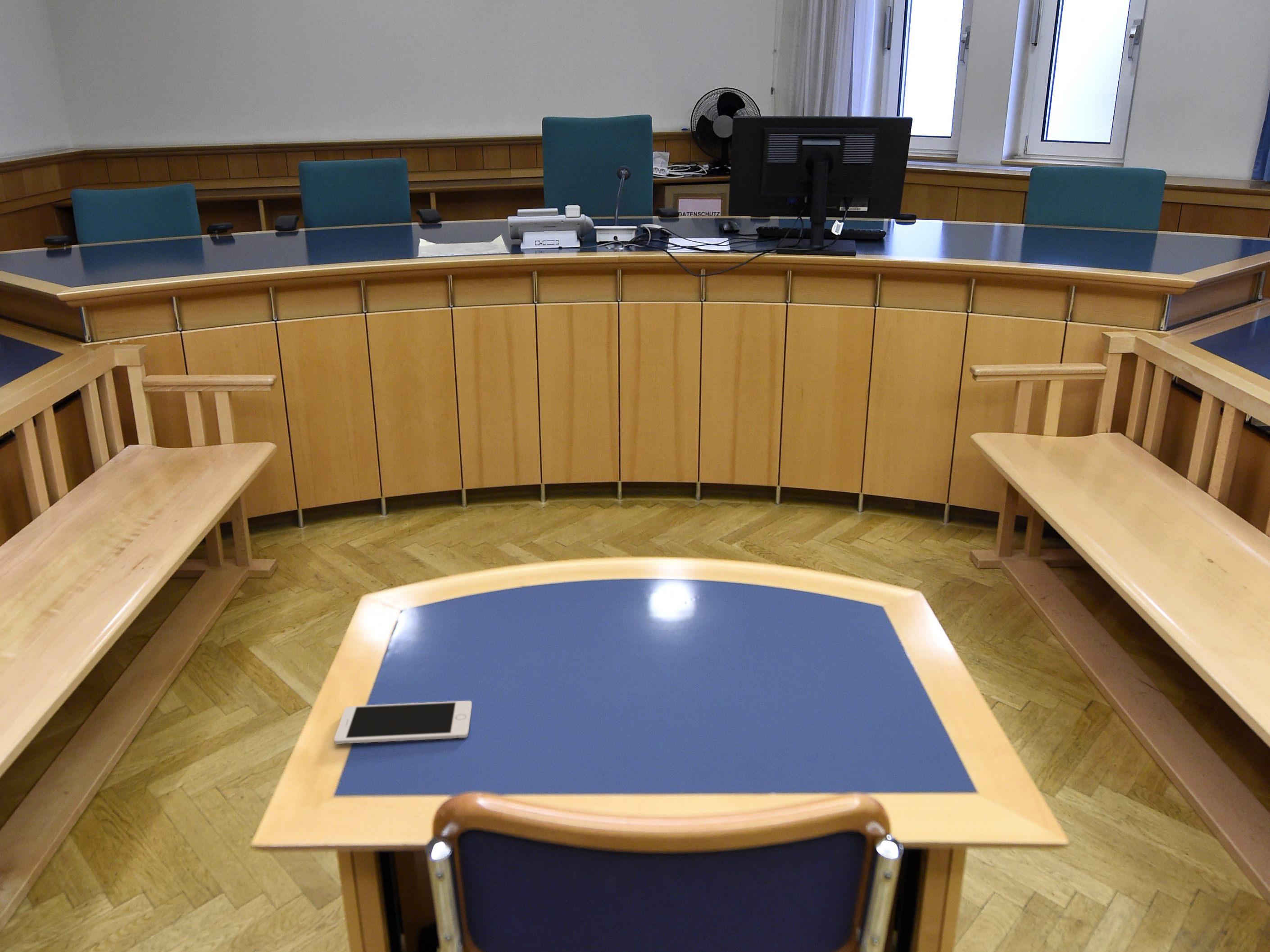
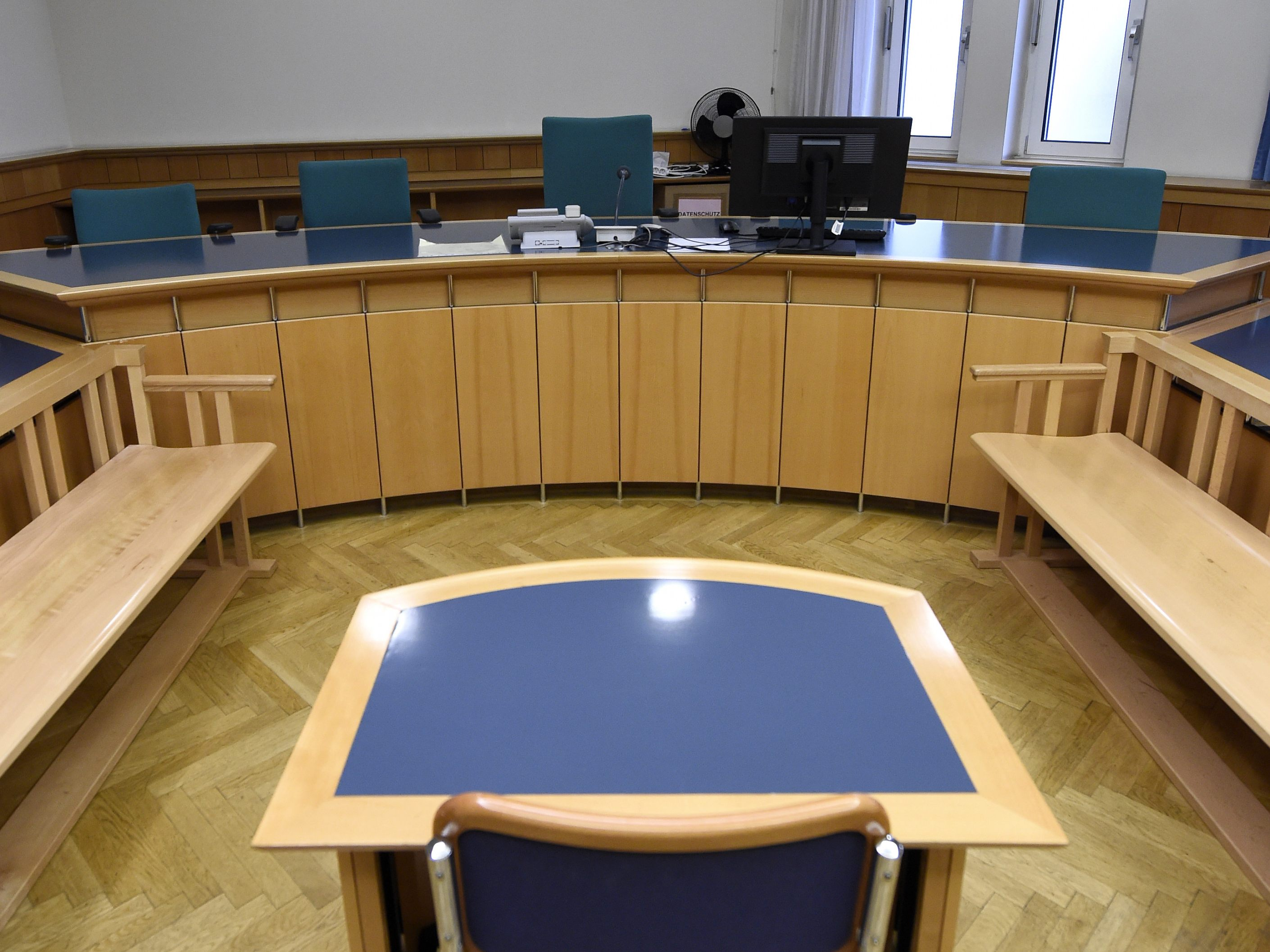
- cell phone (405, 722)
